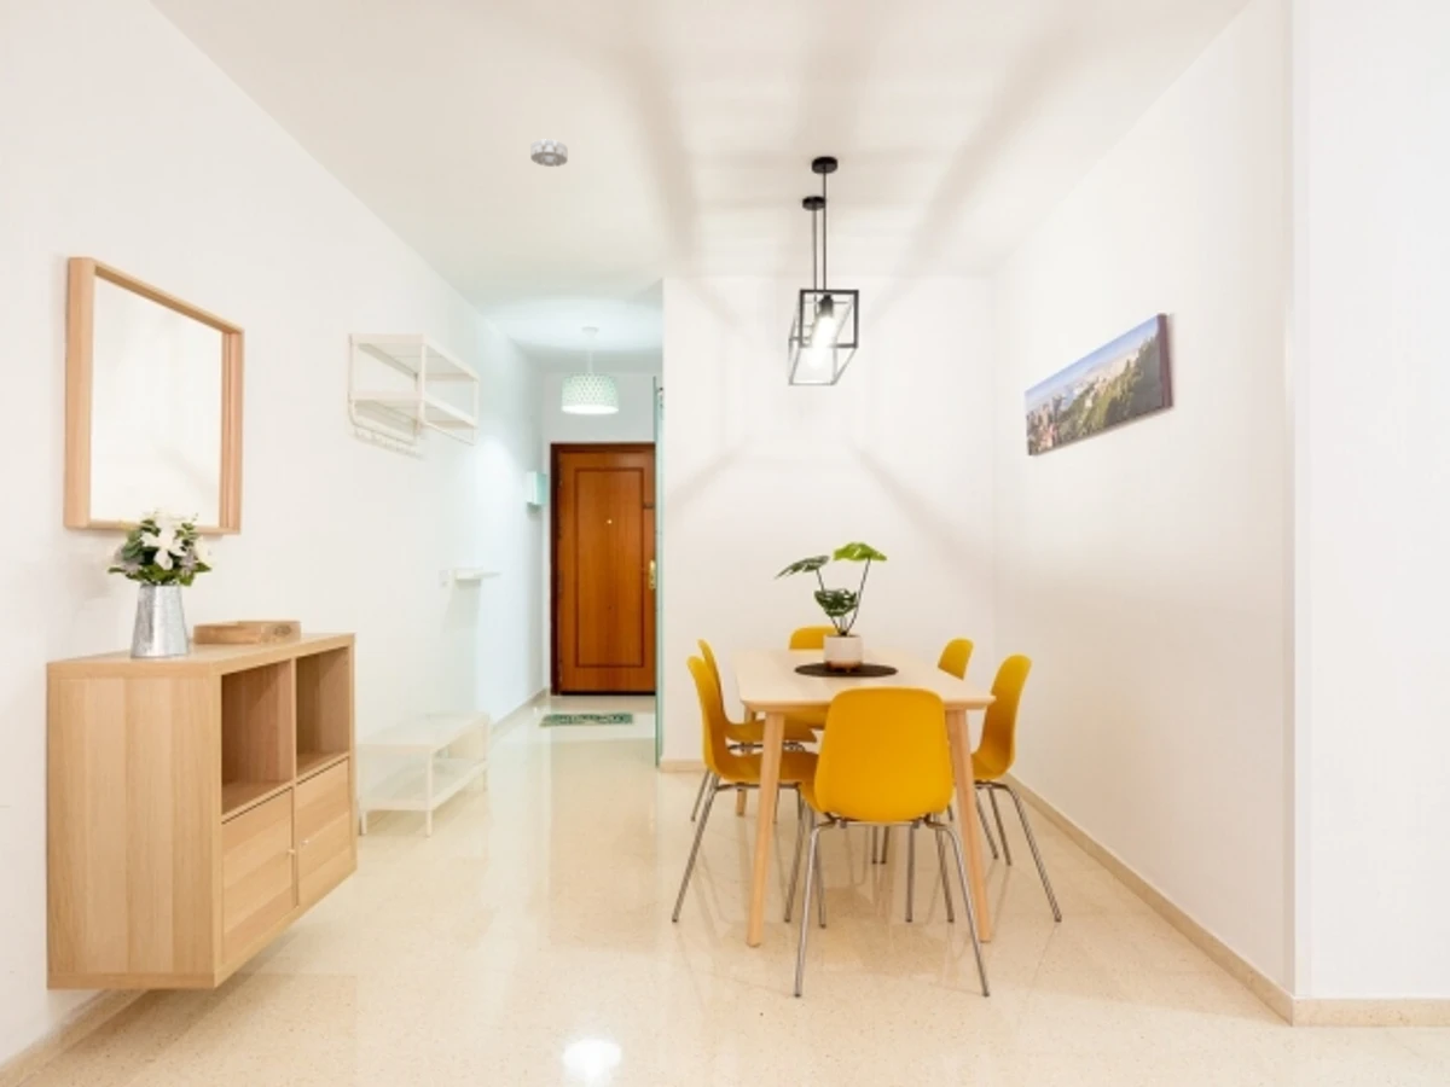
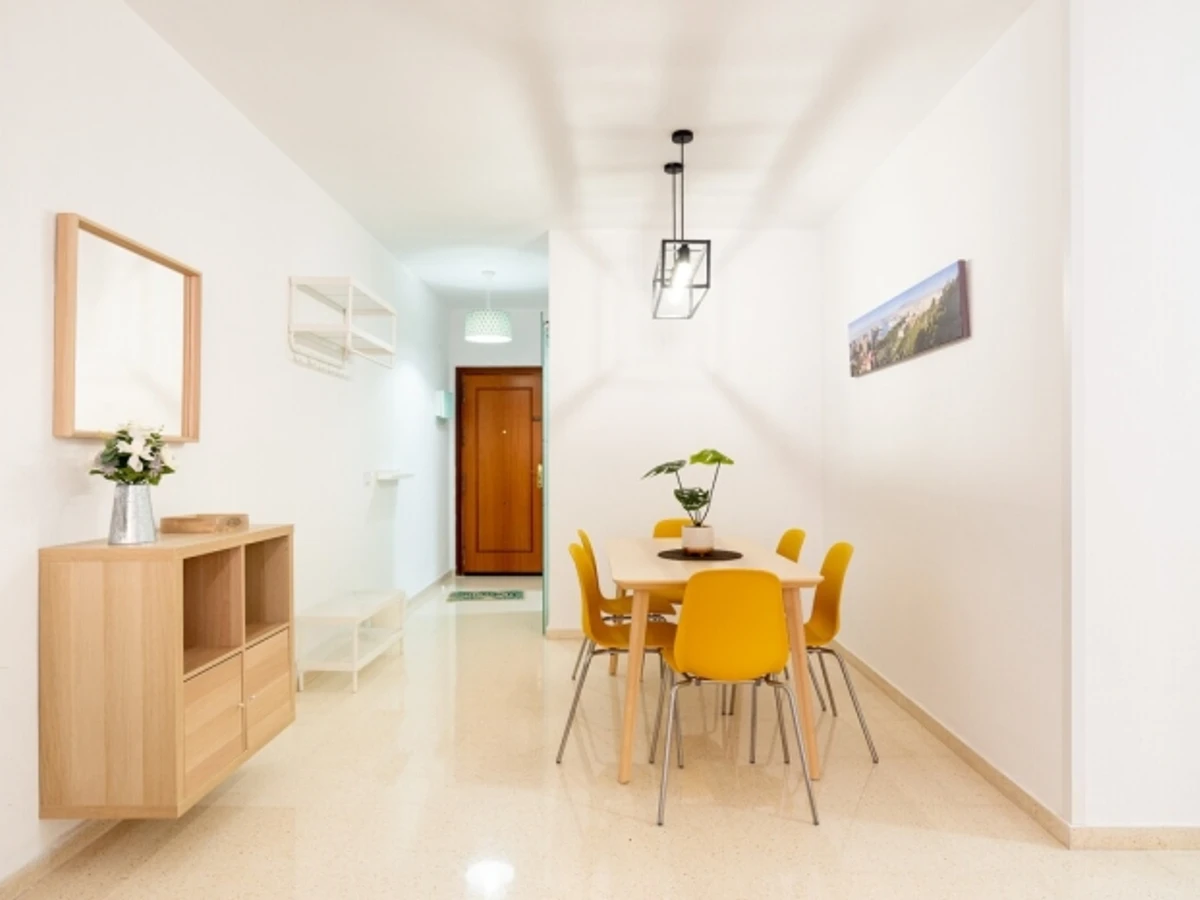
- smoke detector (549, 152)
